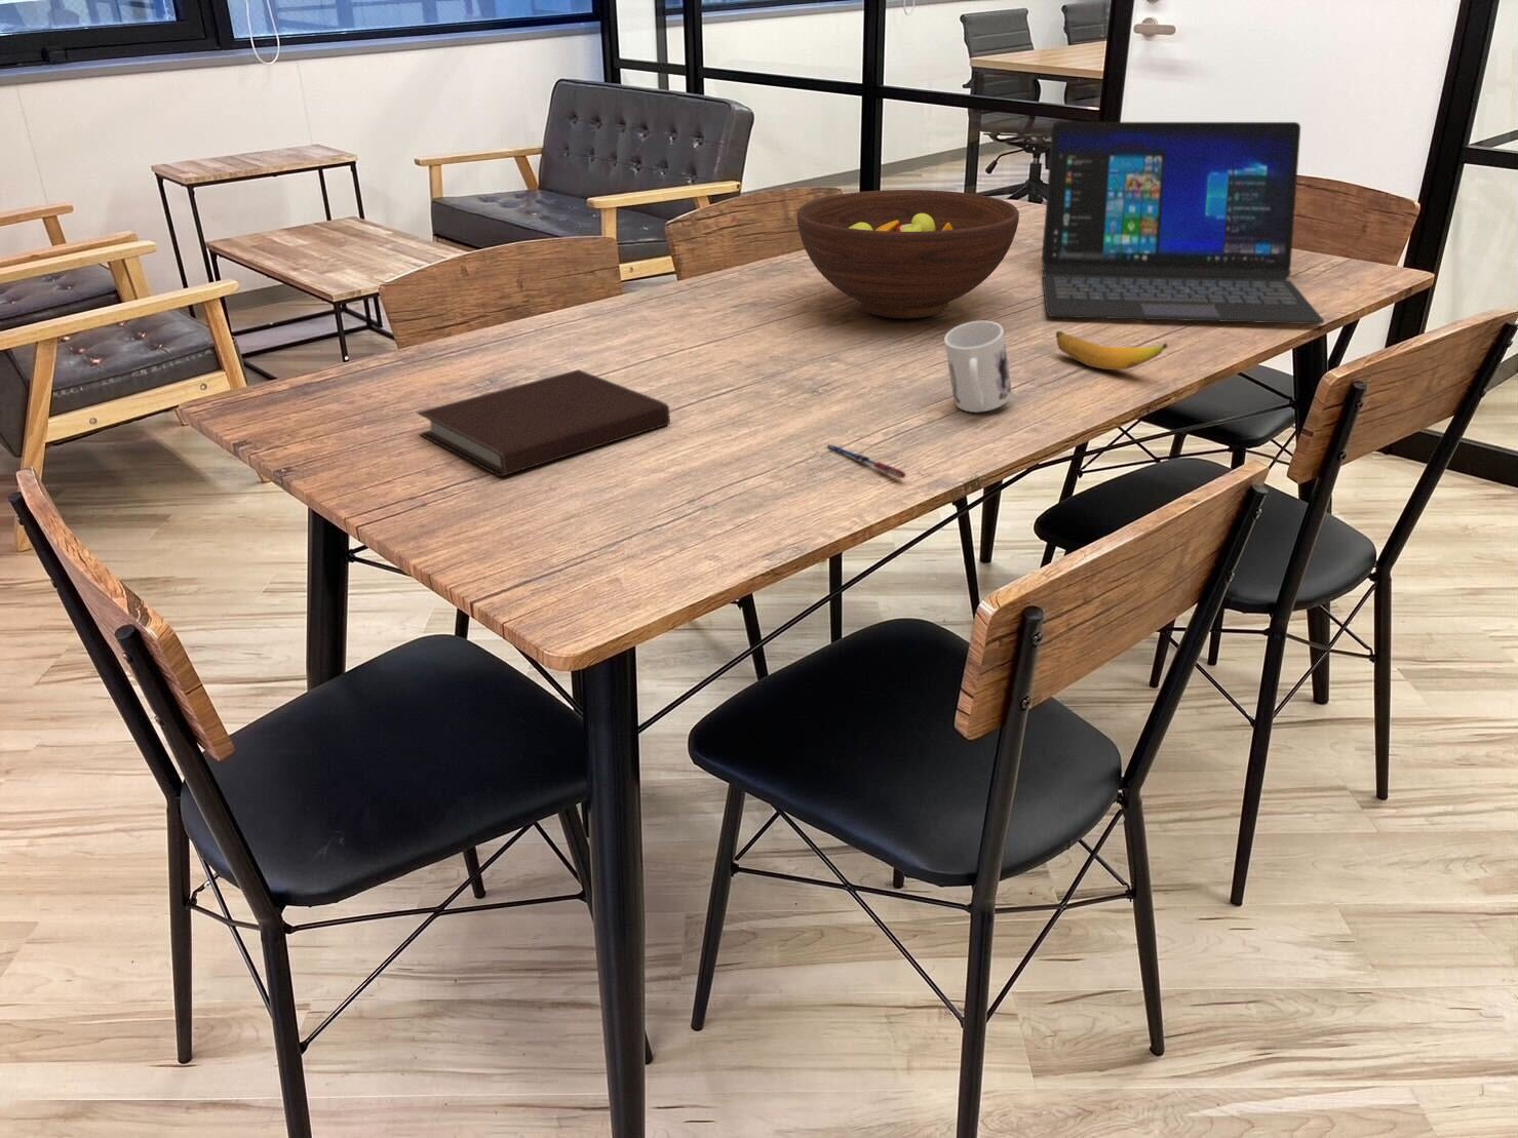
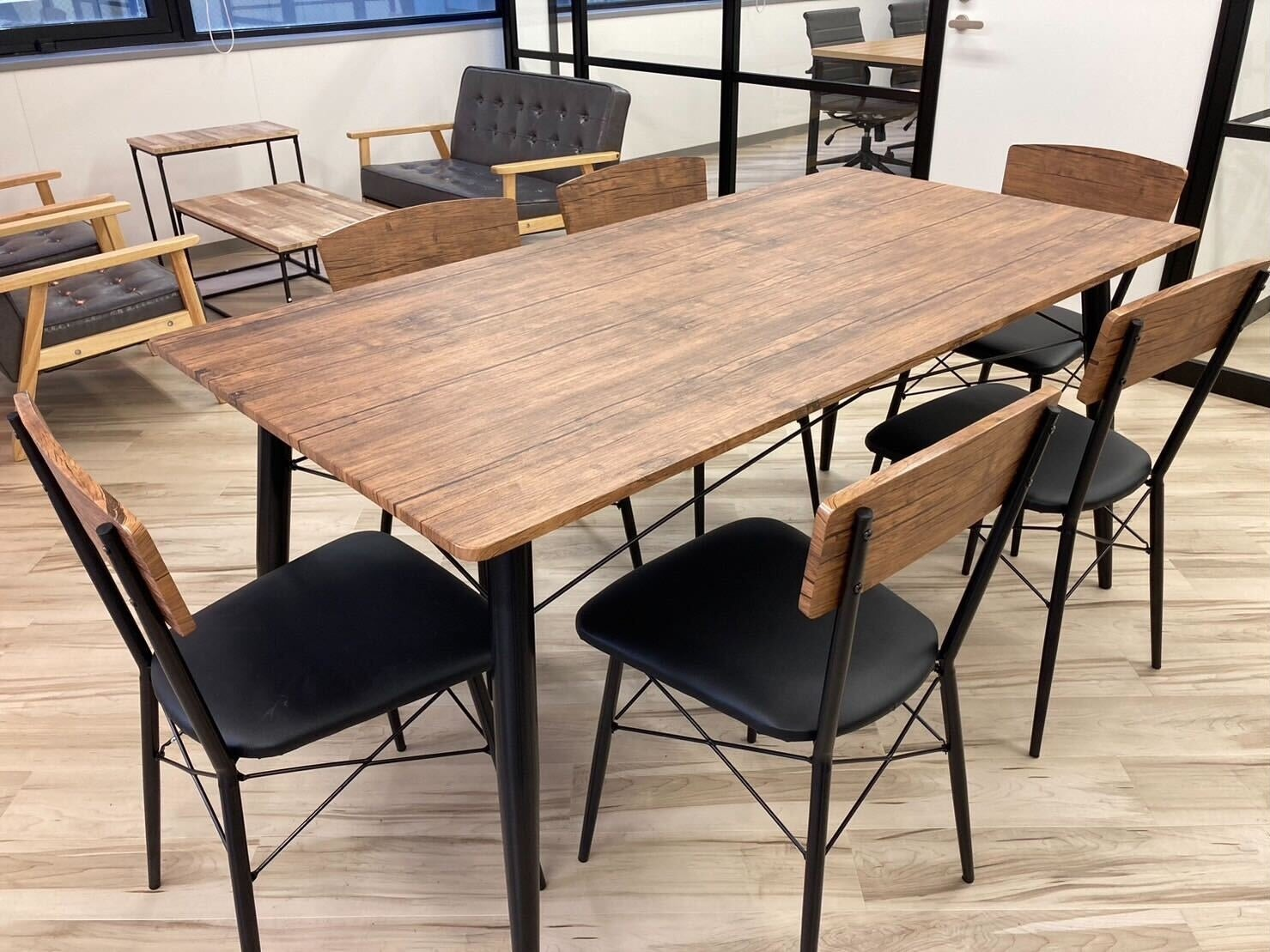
- notebook (544, 418)
- mug (983, 369)
- banana (1108, 349)
- laptop (1179, 215)
- fruit bowl (905, 261)
- pen (864, 459)
